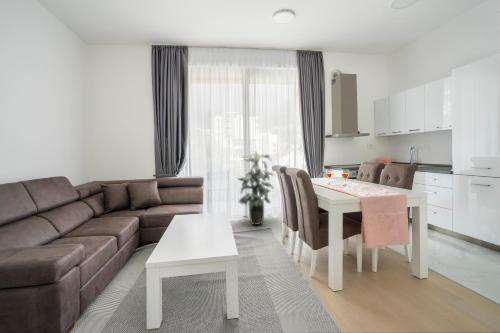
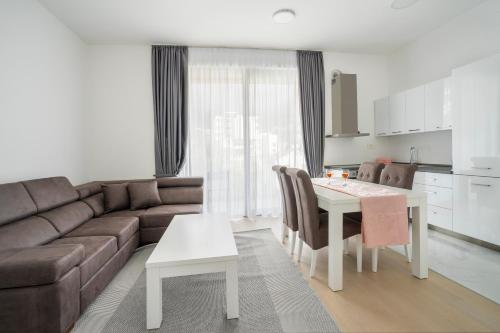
- indoor plant (254, 186)
